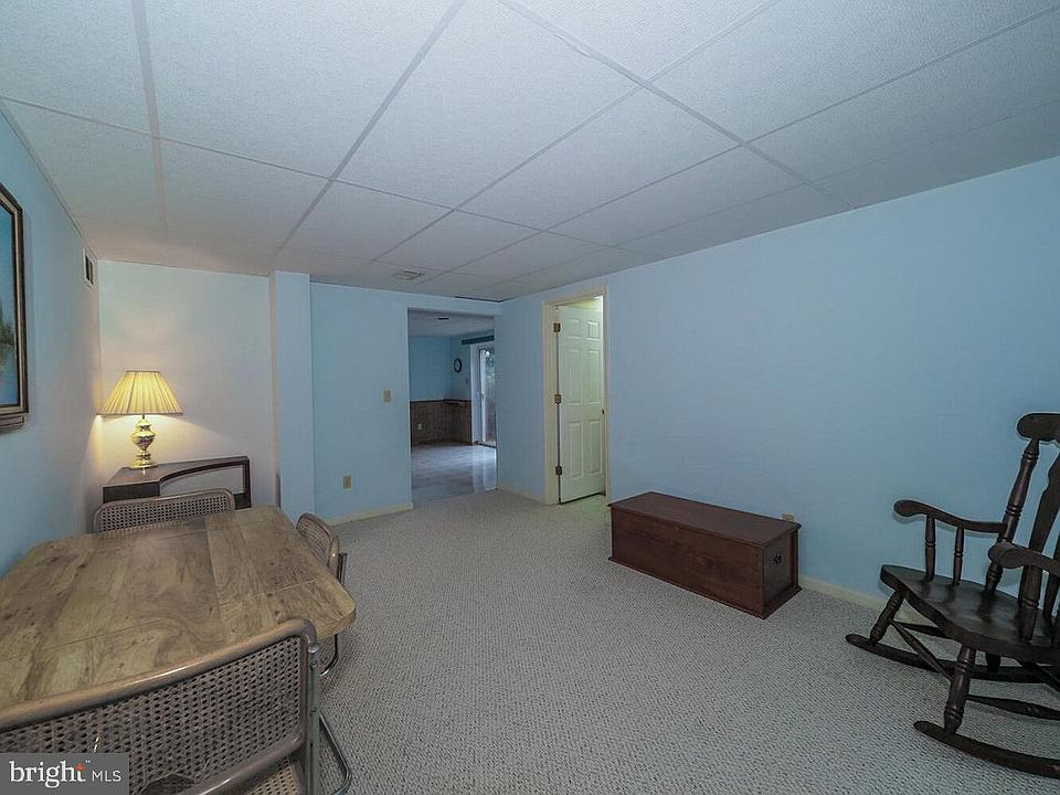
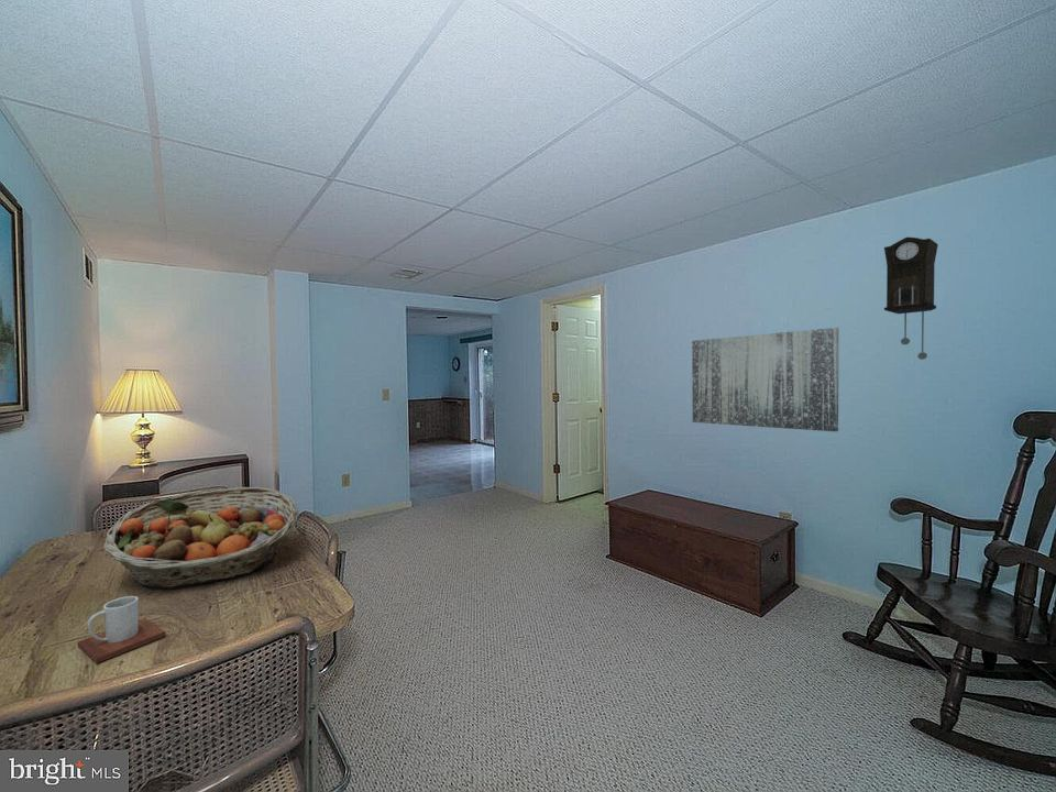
+ fruit basket (210, 532)
+ wall art (757, 381)
+ pendulum clock (910, 299)
+ mug (121, 622)
